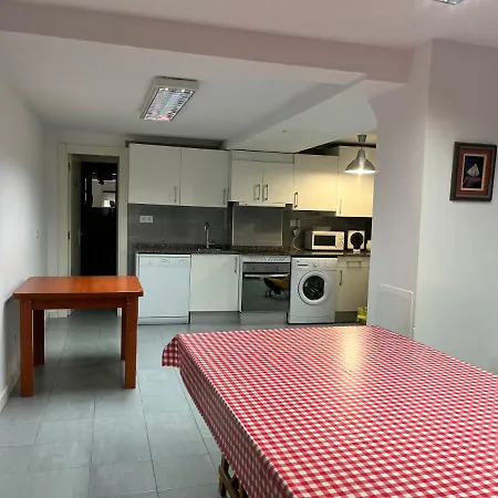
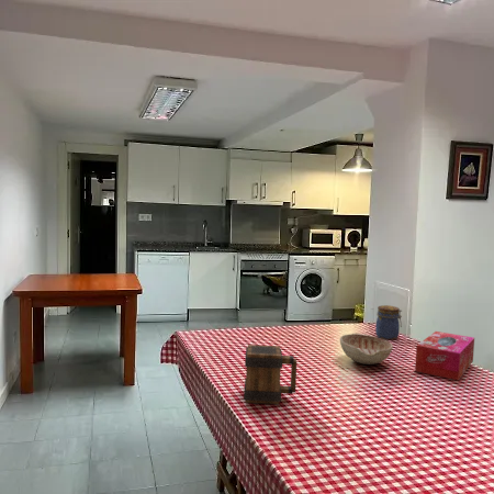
+ mug (270, 373)
+ tissue box (446, 353)
+ jar (389, 322)
+ decorative bowl (366, 350)
